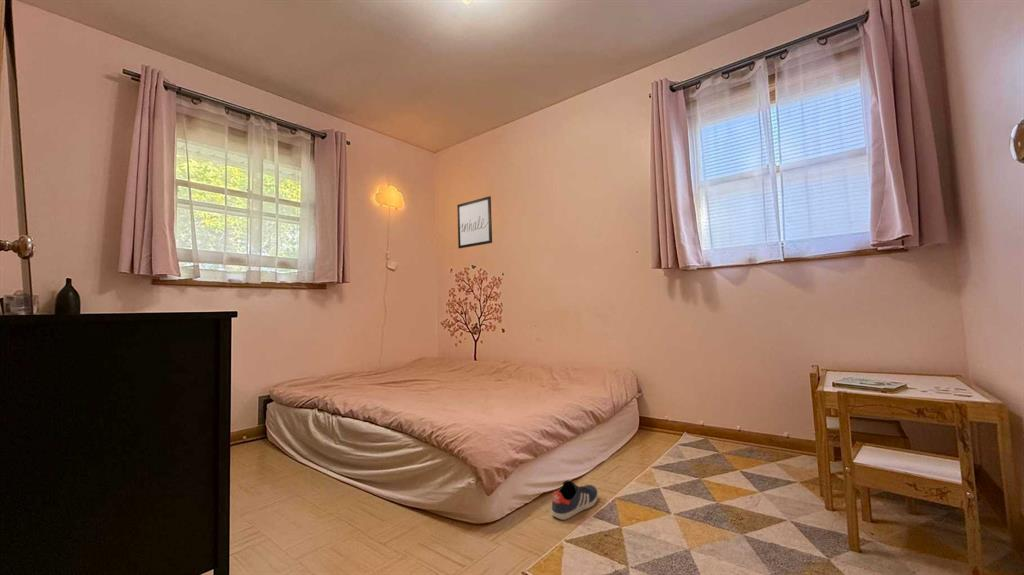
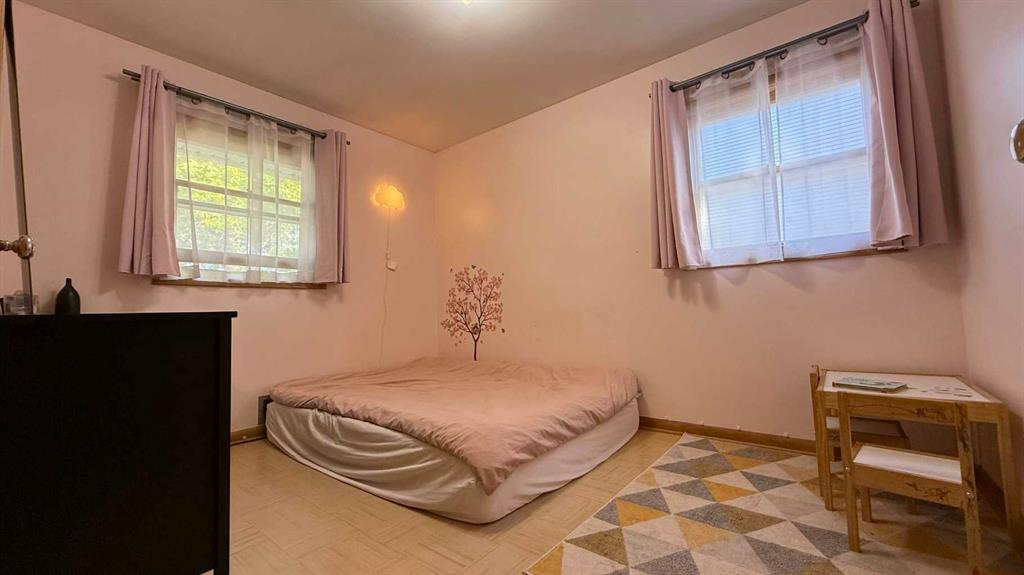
- sneaker (576, 492)
- wall art (474, 223)
